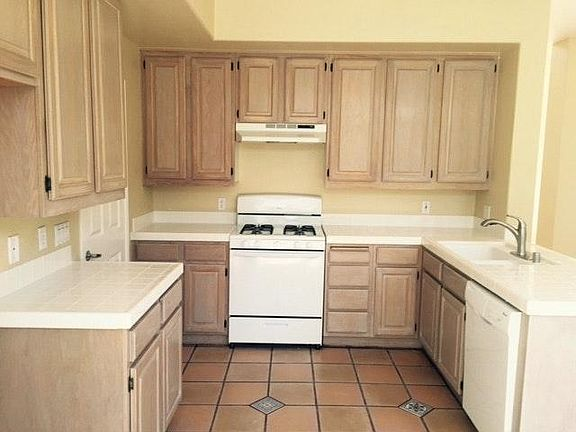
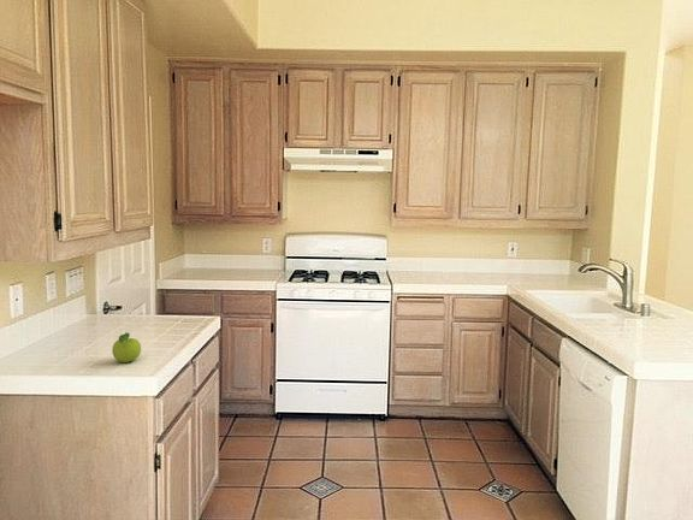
+ fruit (125, 347)
